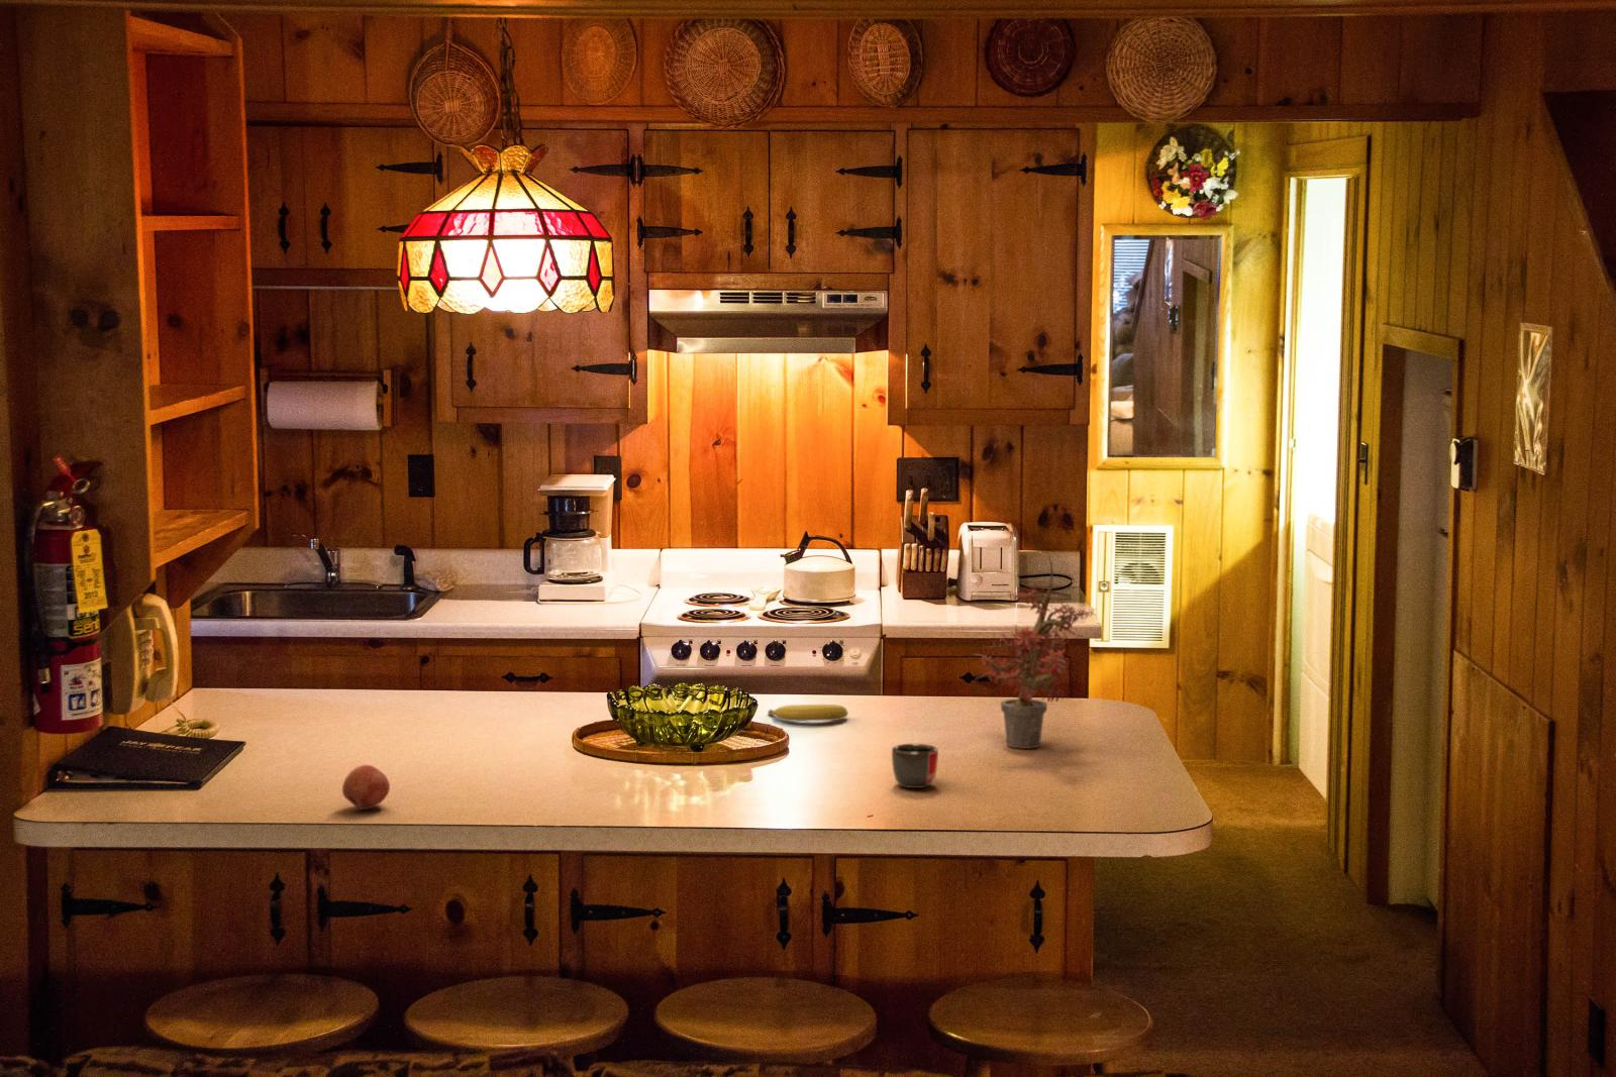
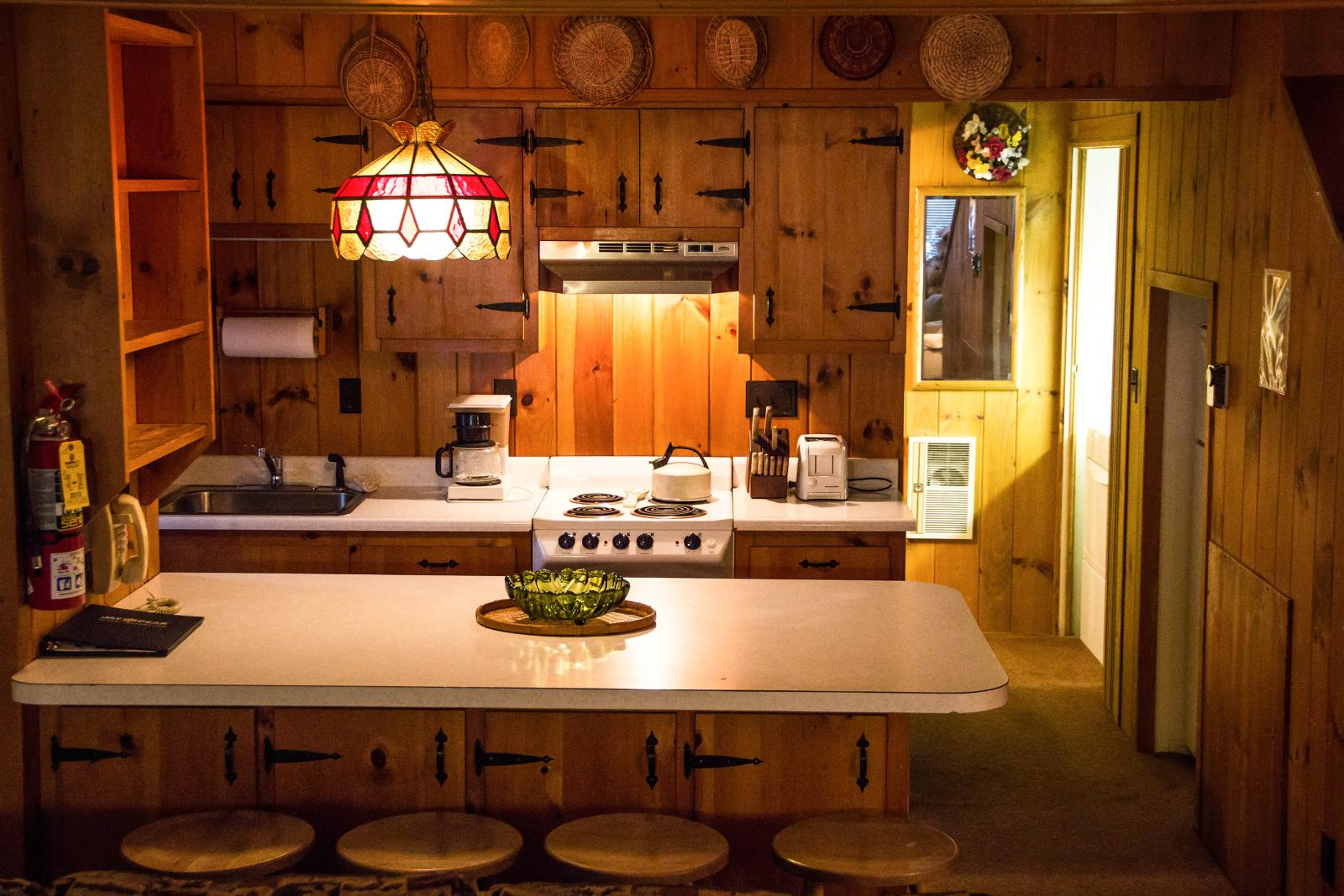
- potted plant (1032, 650)
- mug (917, 764)
- fruit (806, 710)
- fruit (364, 786)
